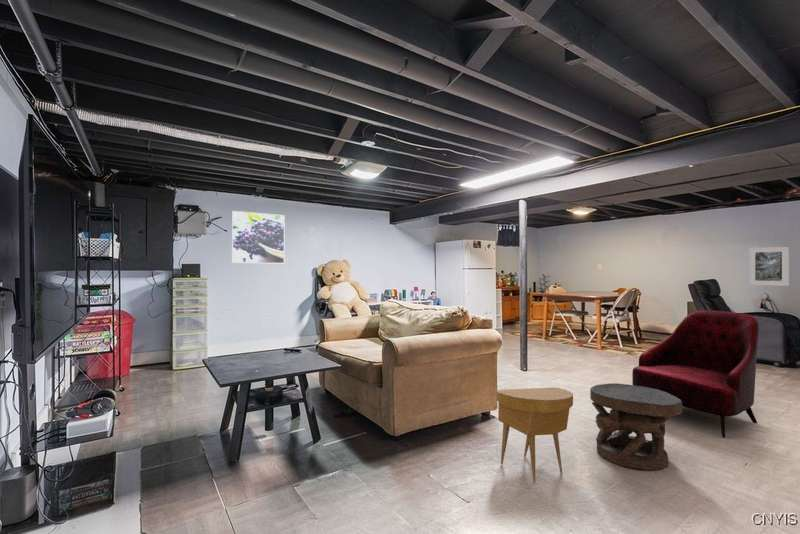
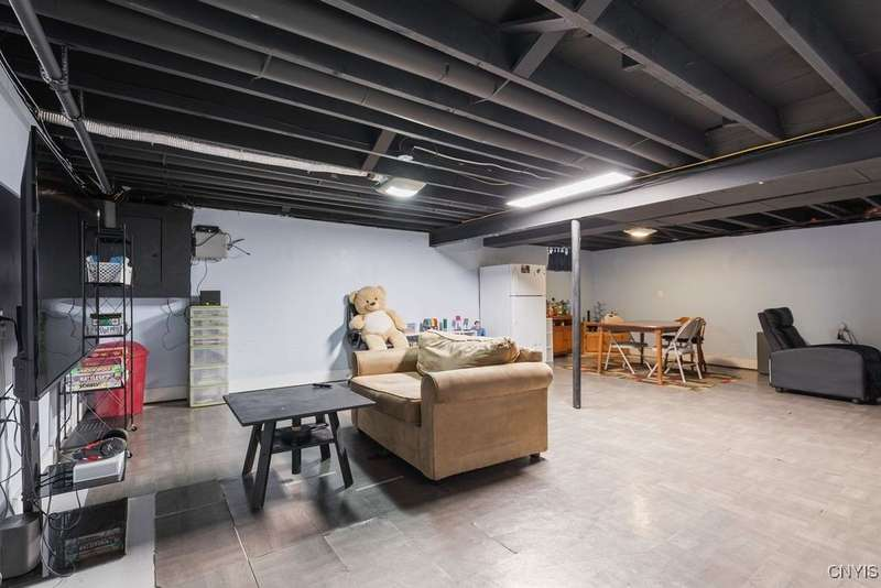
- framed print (259, 238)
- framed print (768, 266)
- carved stool (631, 423)
- side table (533, 427)
- armchair (699, 363)
